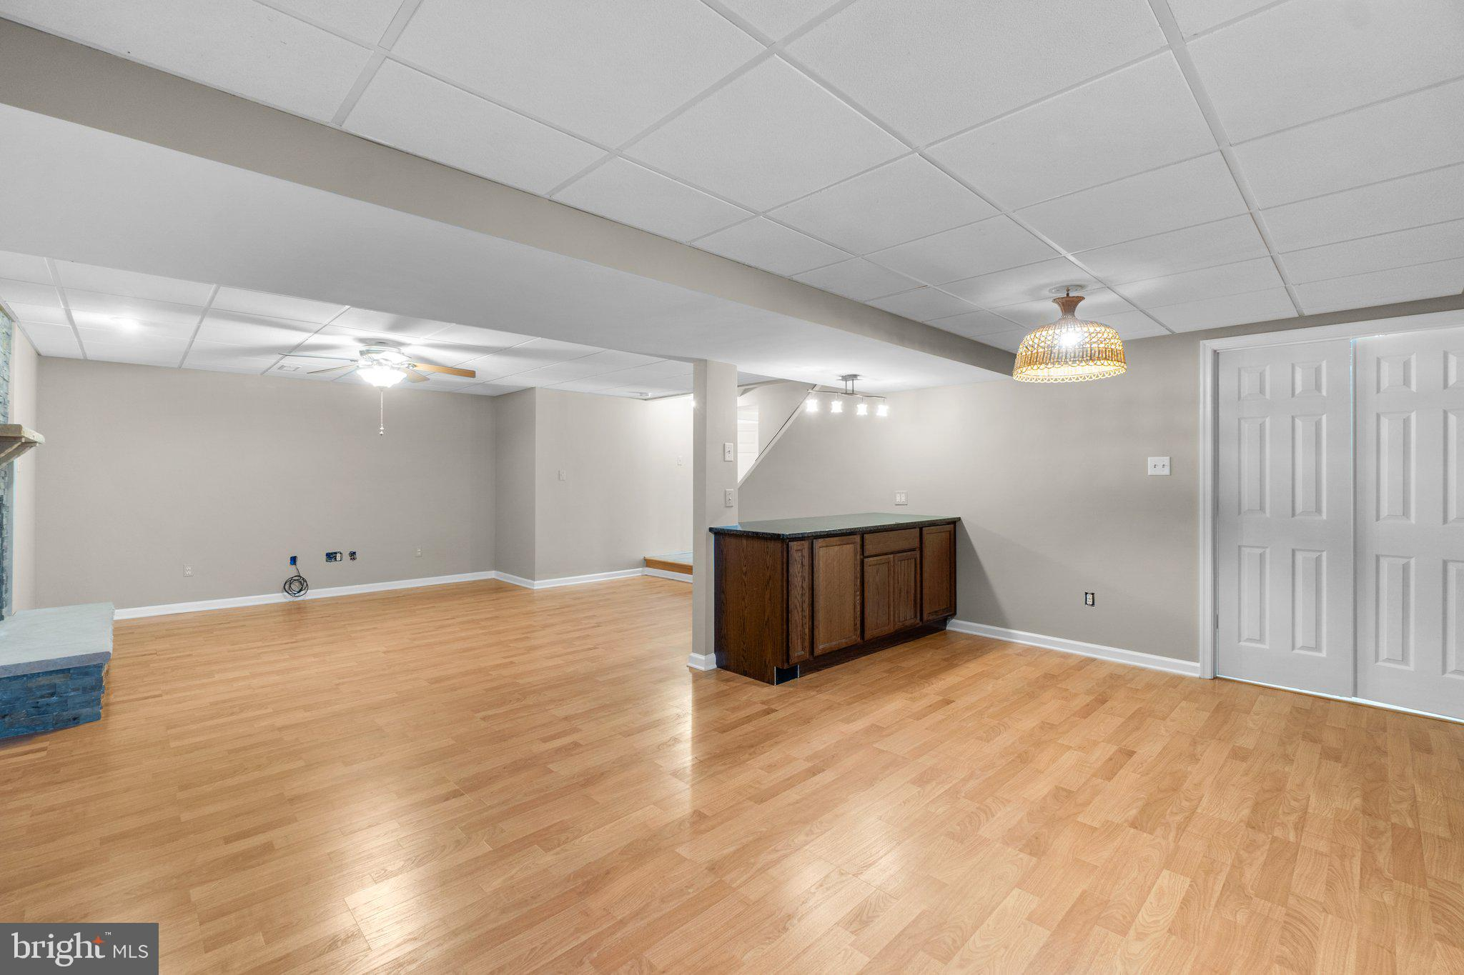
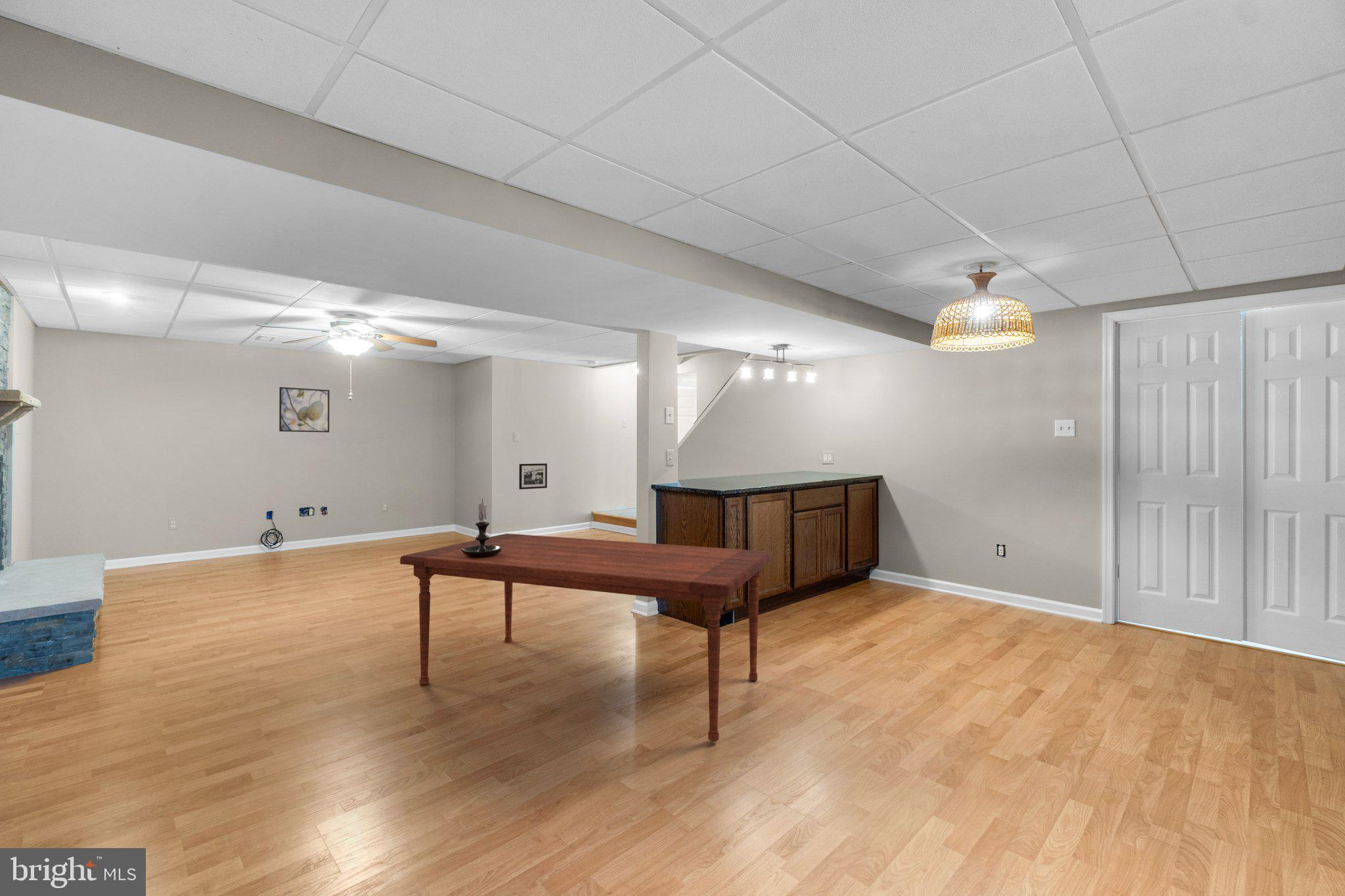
+ dining table (594, 591)
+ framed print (305, 410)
+ picture frame (533, 476)
+ candle holder (481, 526)
